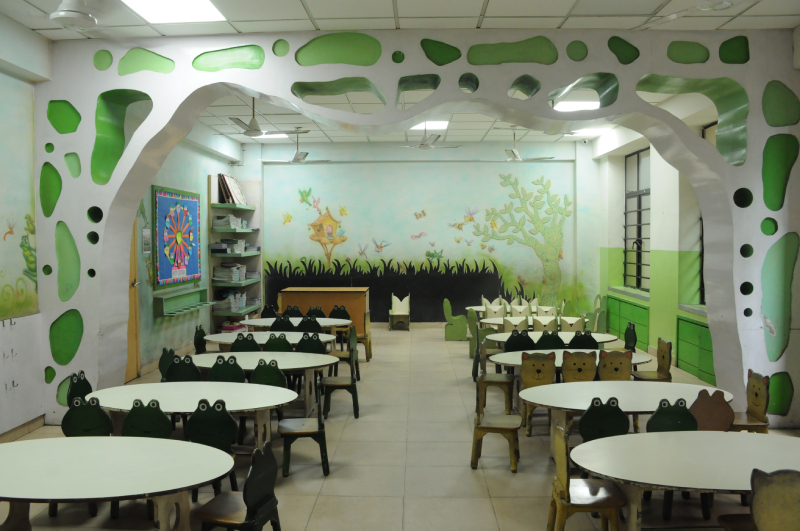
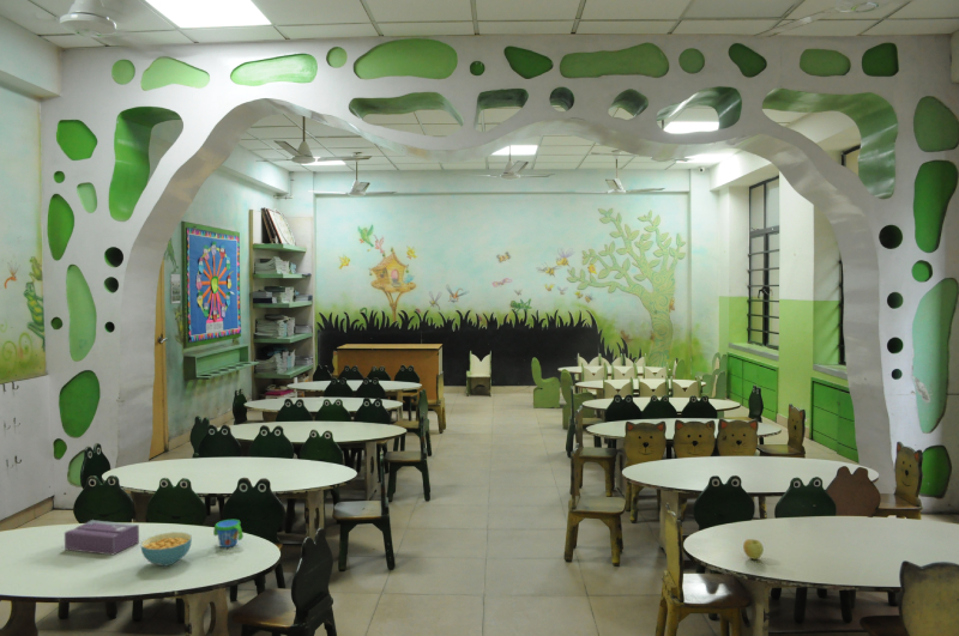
+ tissue box (102, 537)
+ snack cup (228, 533)
+ apple (753, 549)
+ cereal bowl (167, 551)
